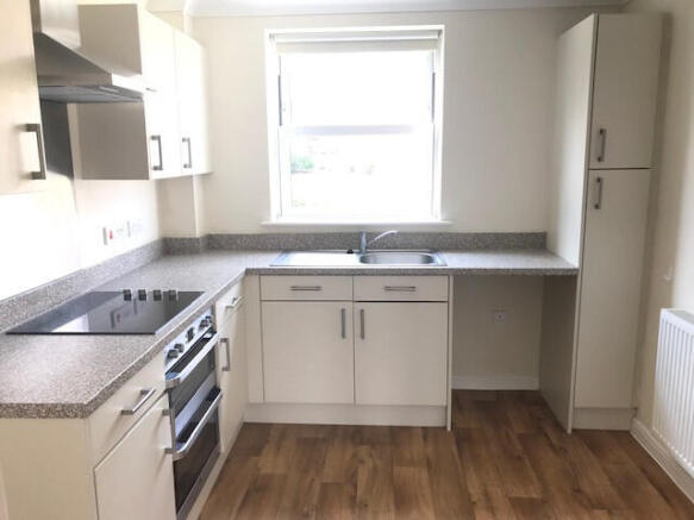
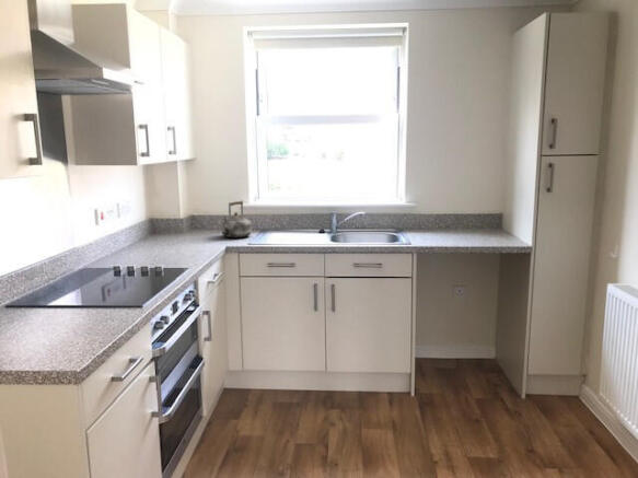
+ kettle (233, 219)
